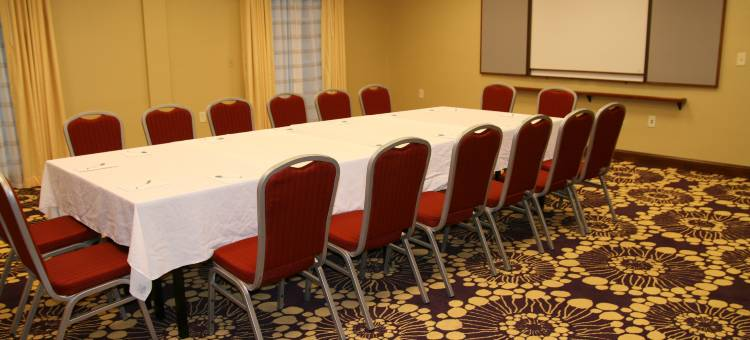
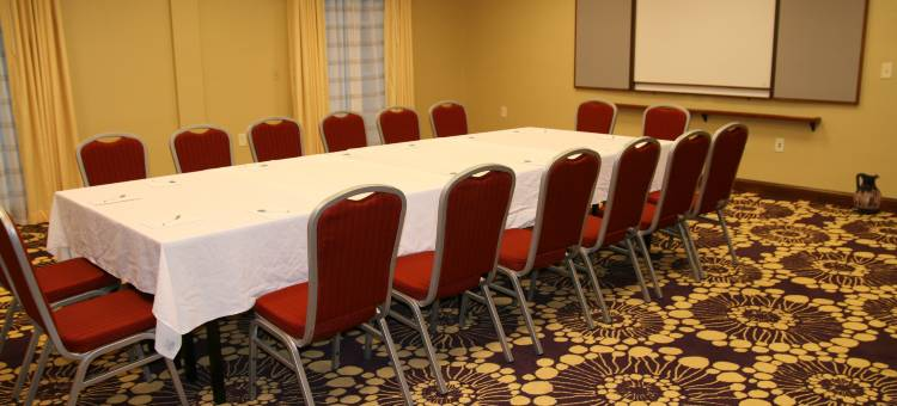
+ ceramic jug (867, 192)
